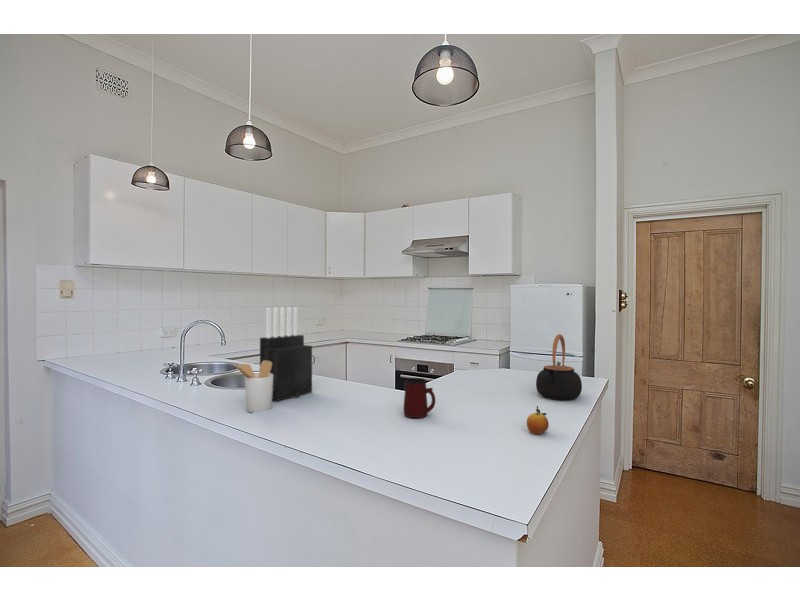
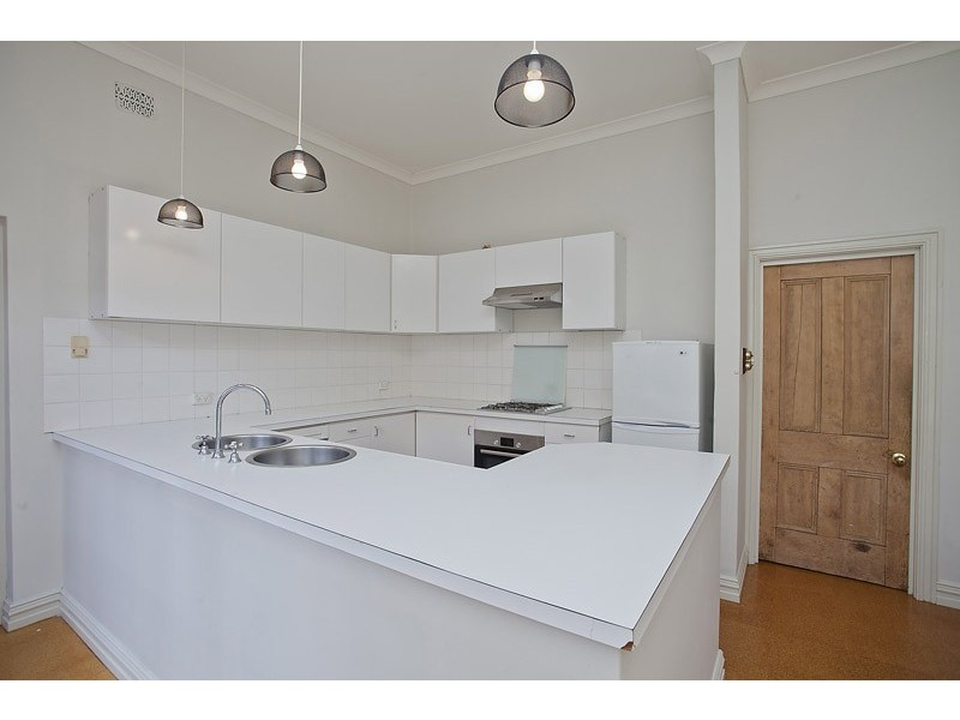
- mug (419, 397)
- teapot (557, 366)
- utensil holder (252, 385)
- fruit (539, 418)
- knife block (288, 351)
